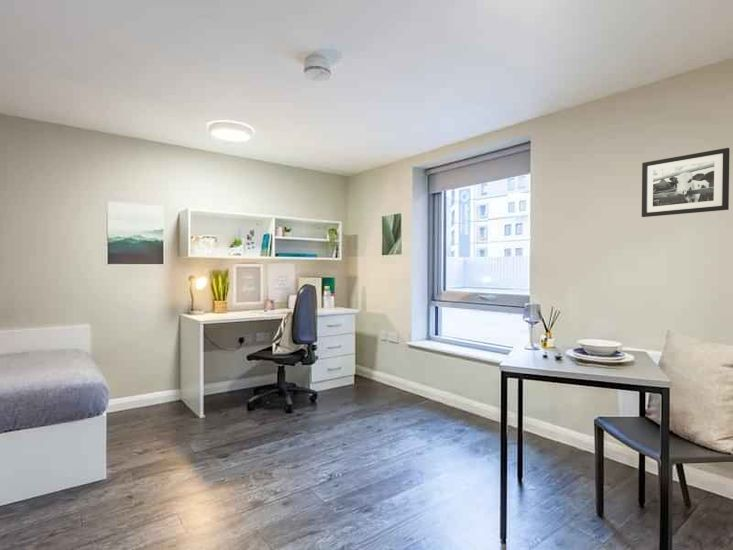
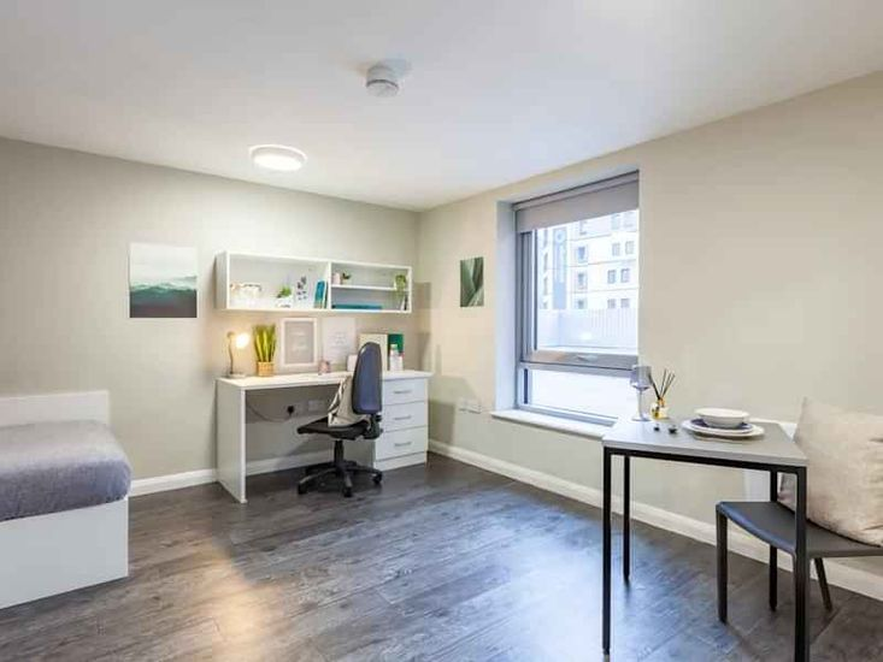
- picture frame (682, 184)
